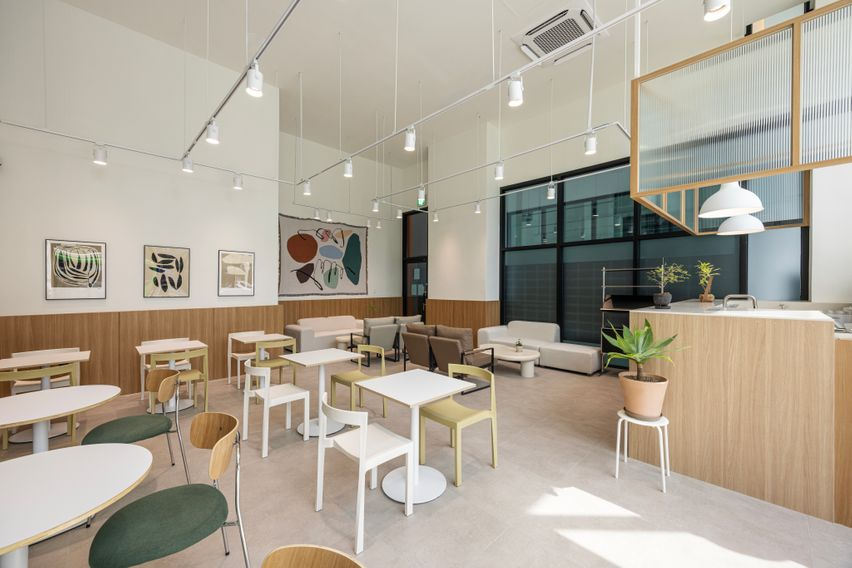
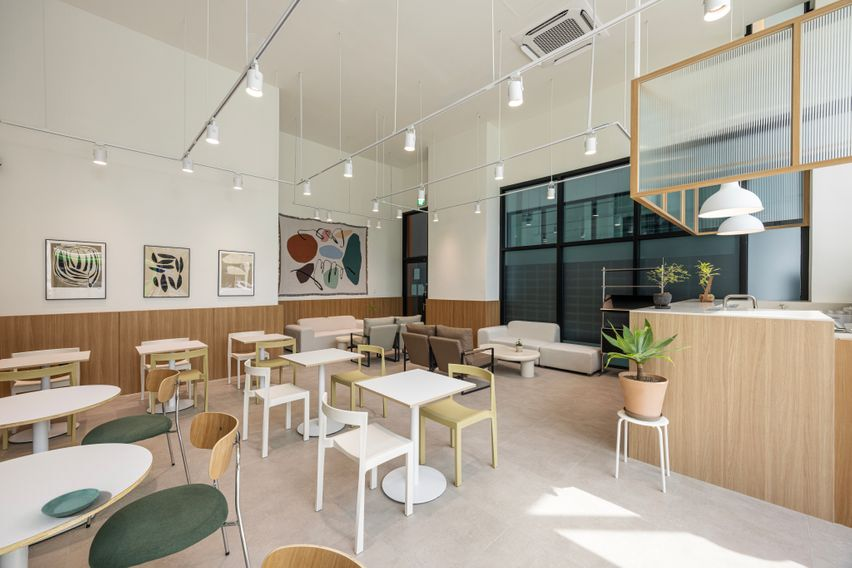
+ saucer (71, 503)
